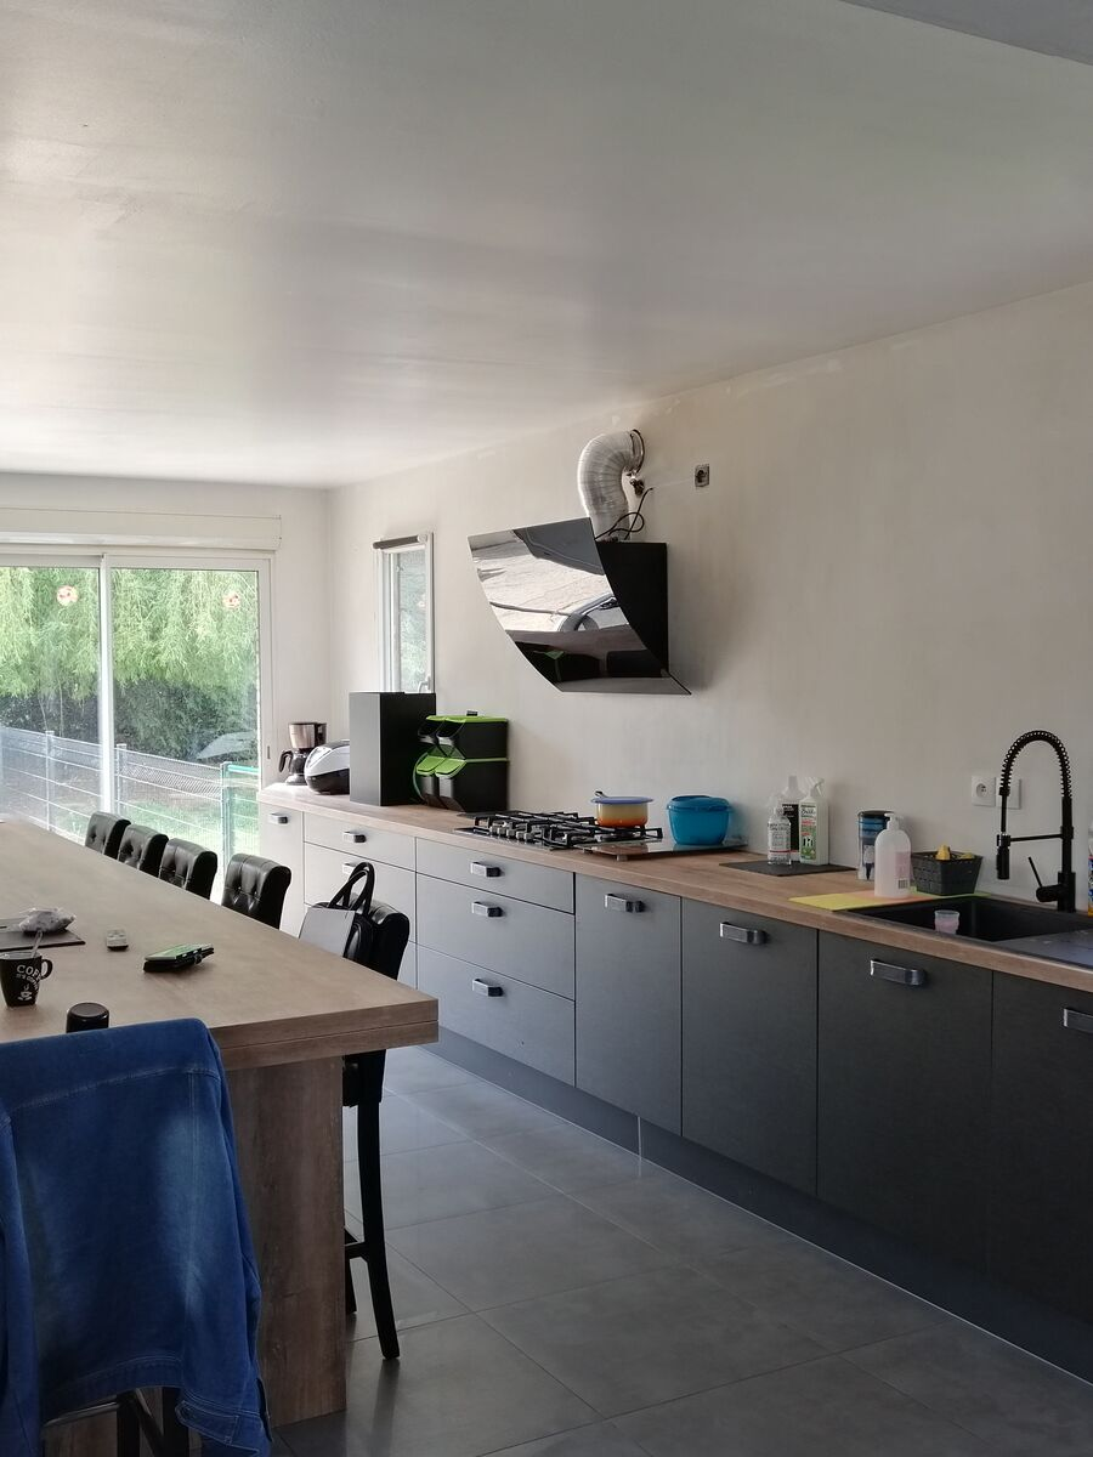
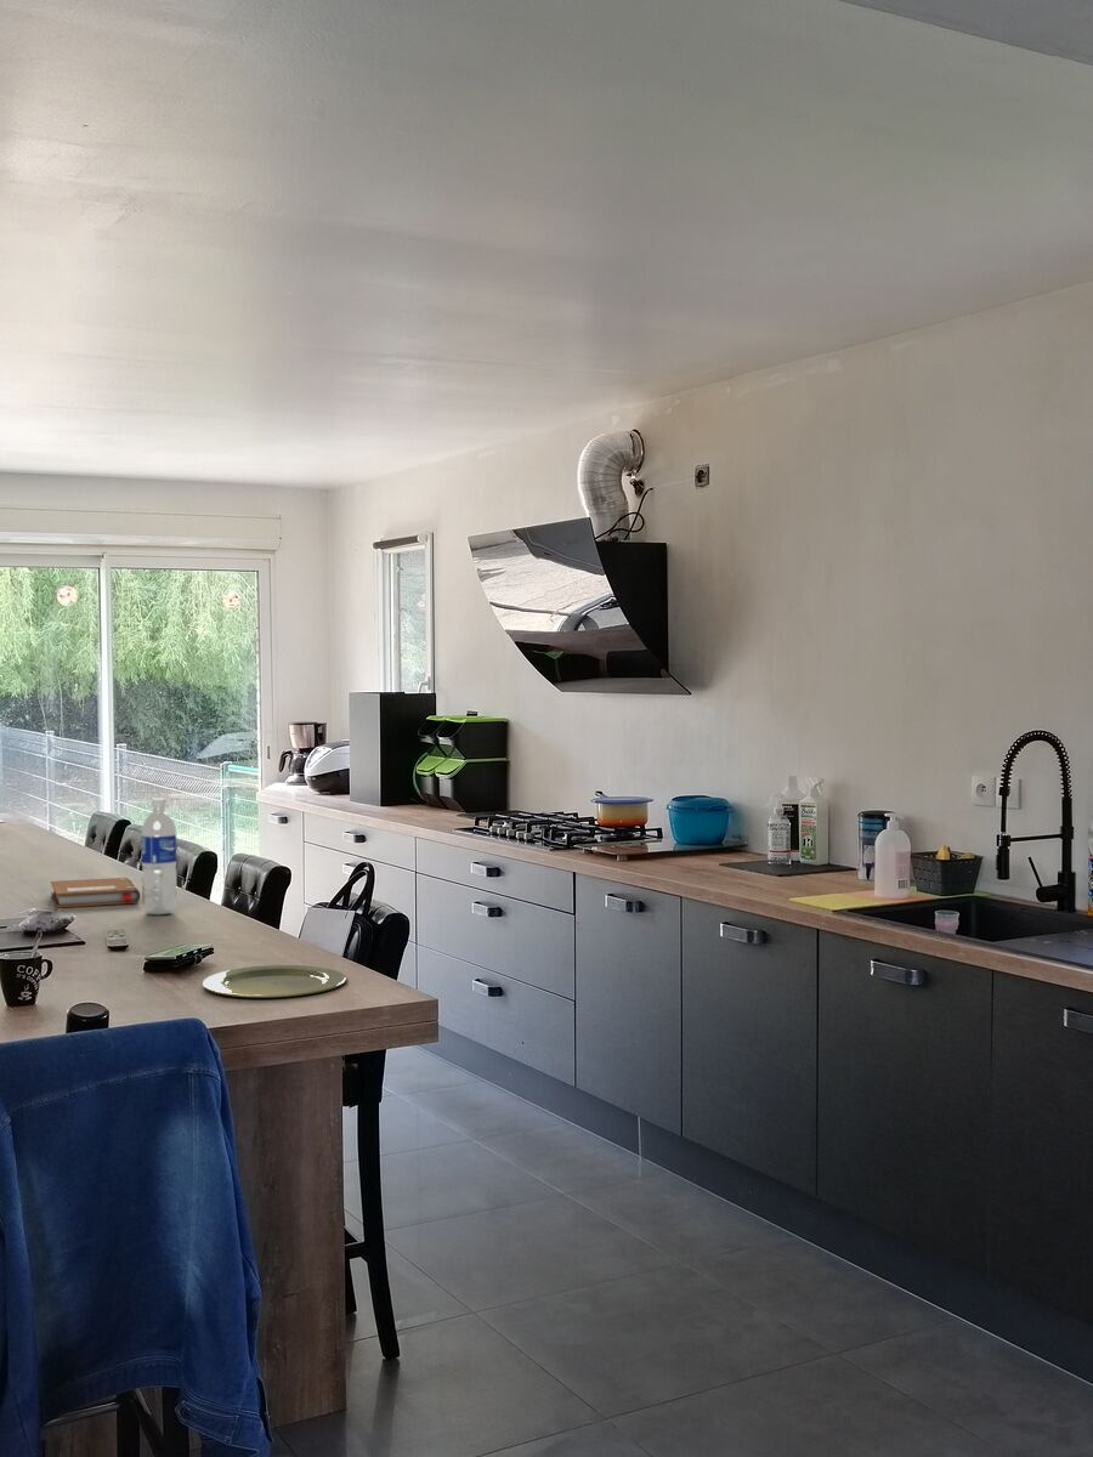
+ notebook (95, 891)
+ water bottle (159, 855)
+ plate (274, 981)
